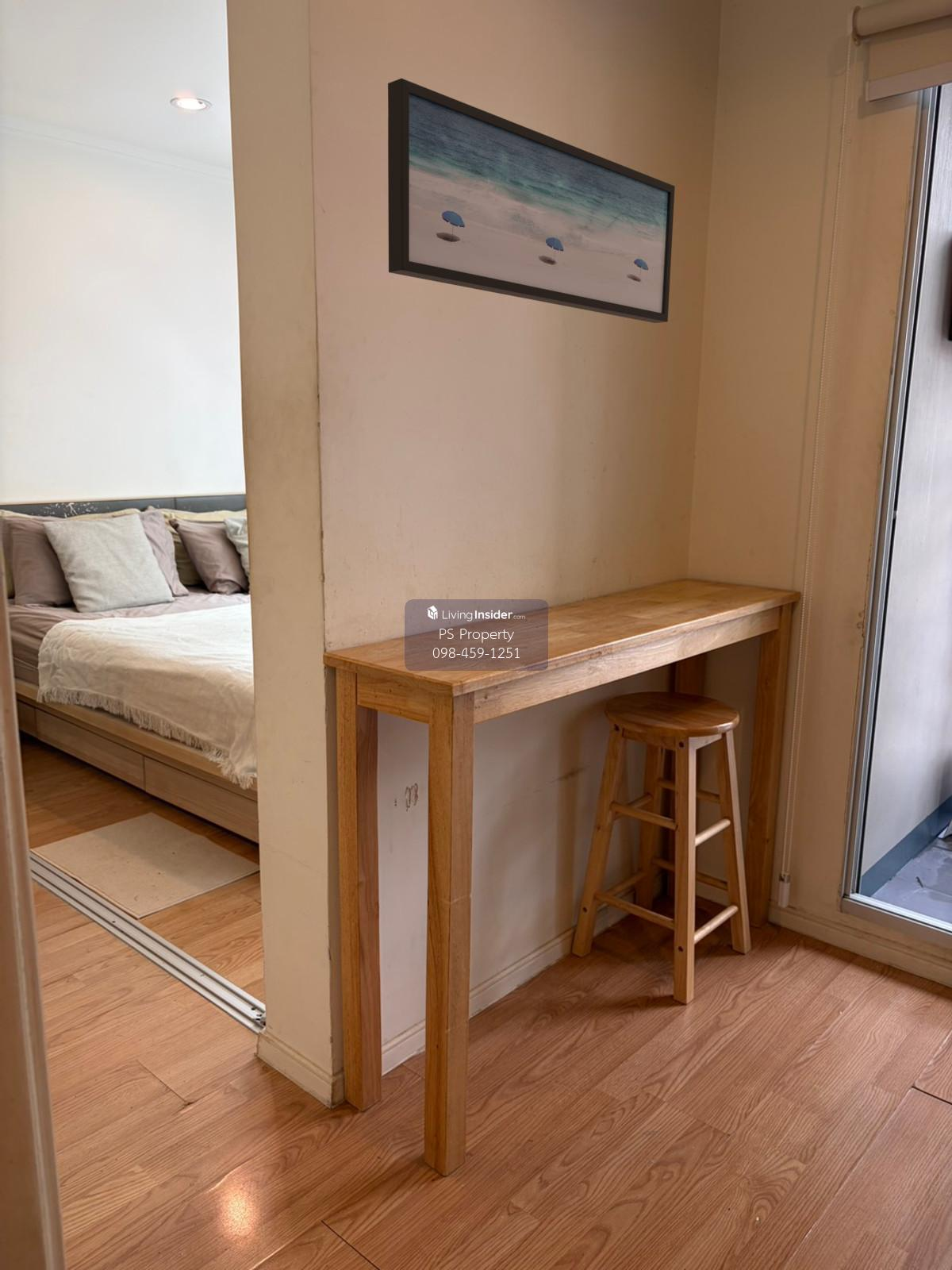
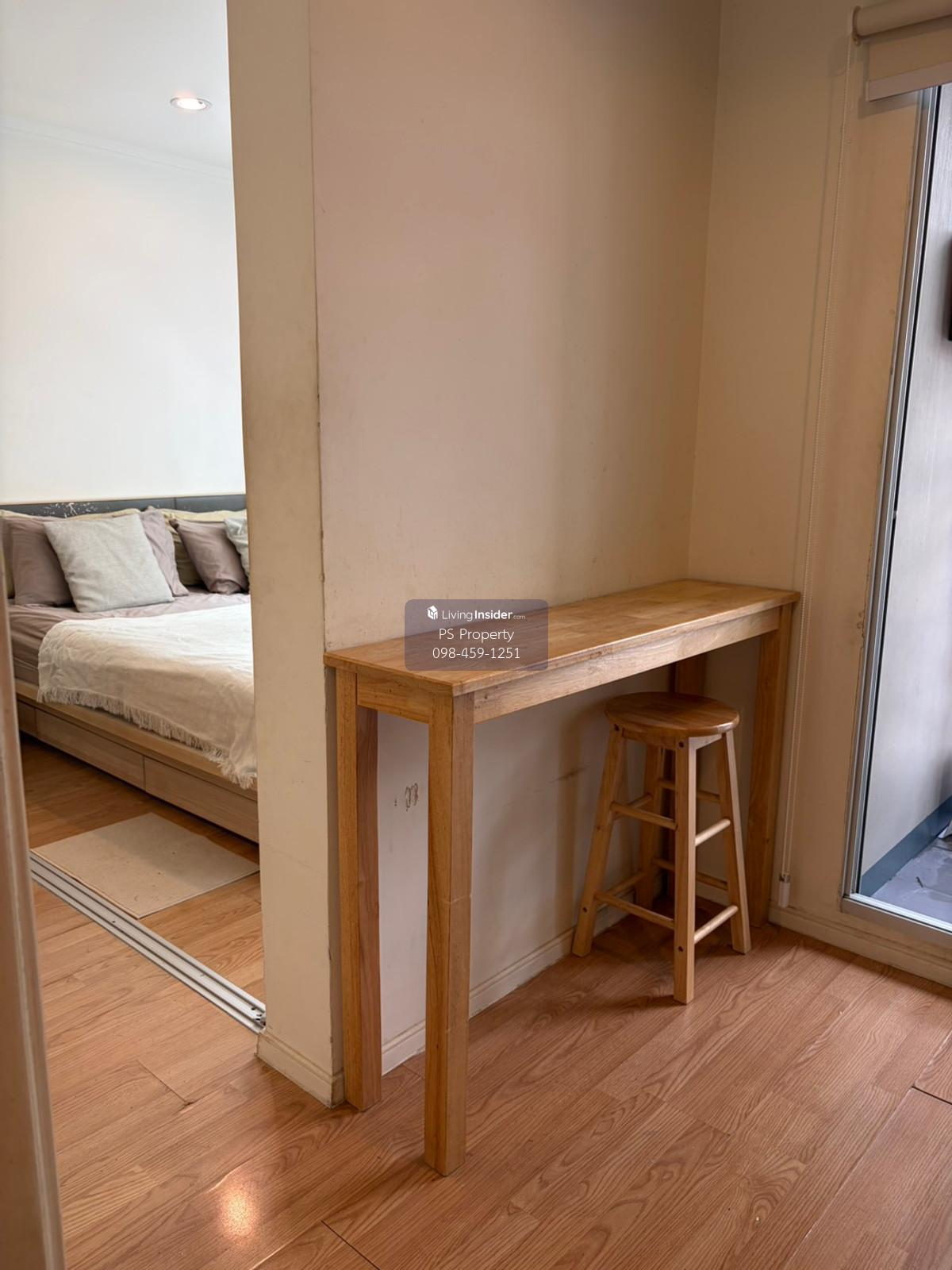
- wall art (551, 223)
